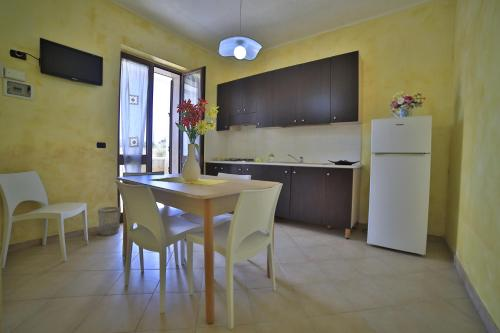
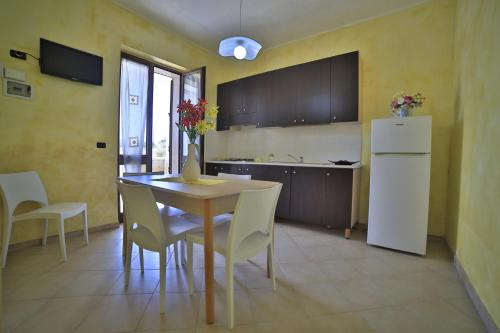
- wastebasket (109, 221)
